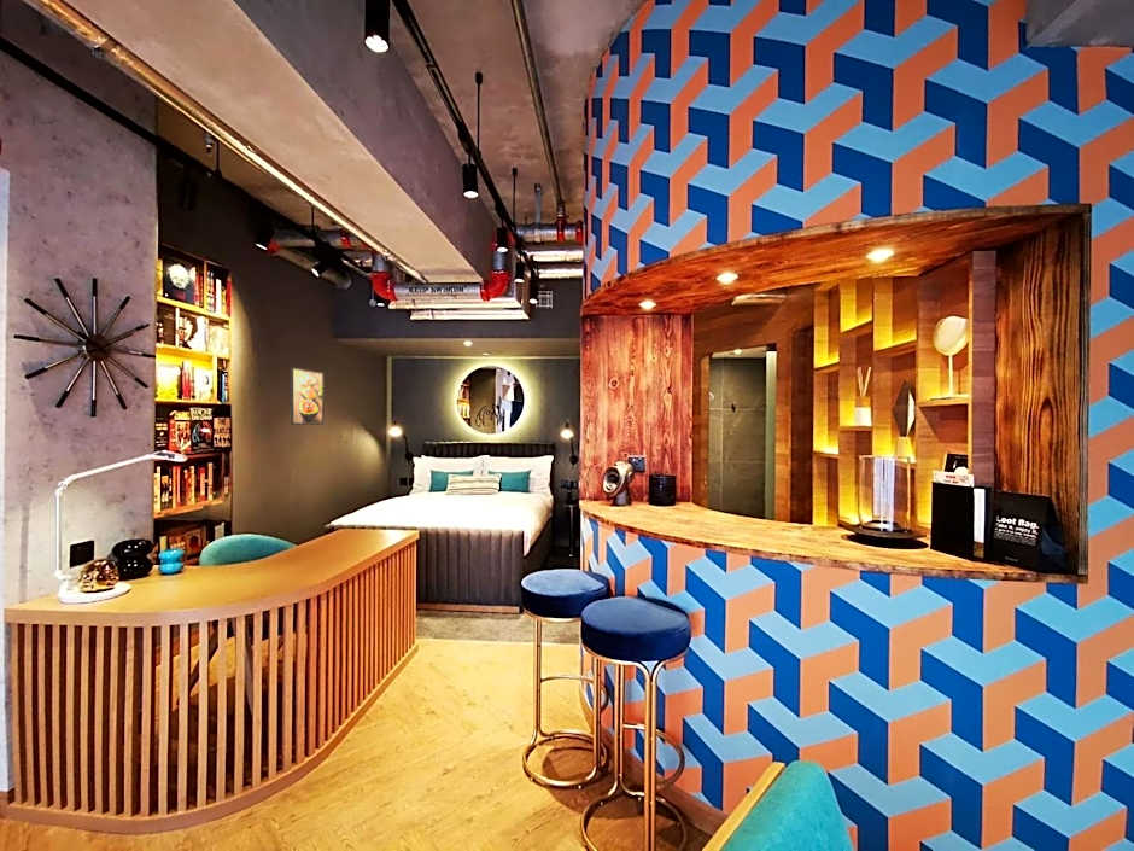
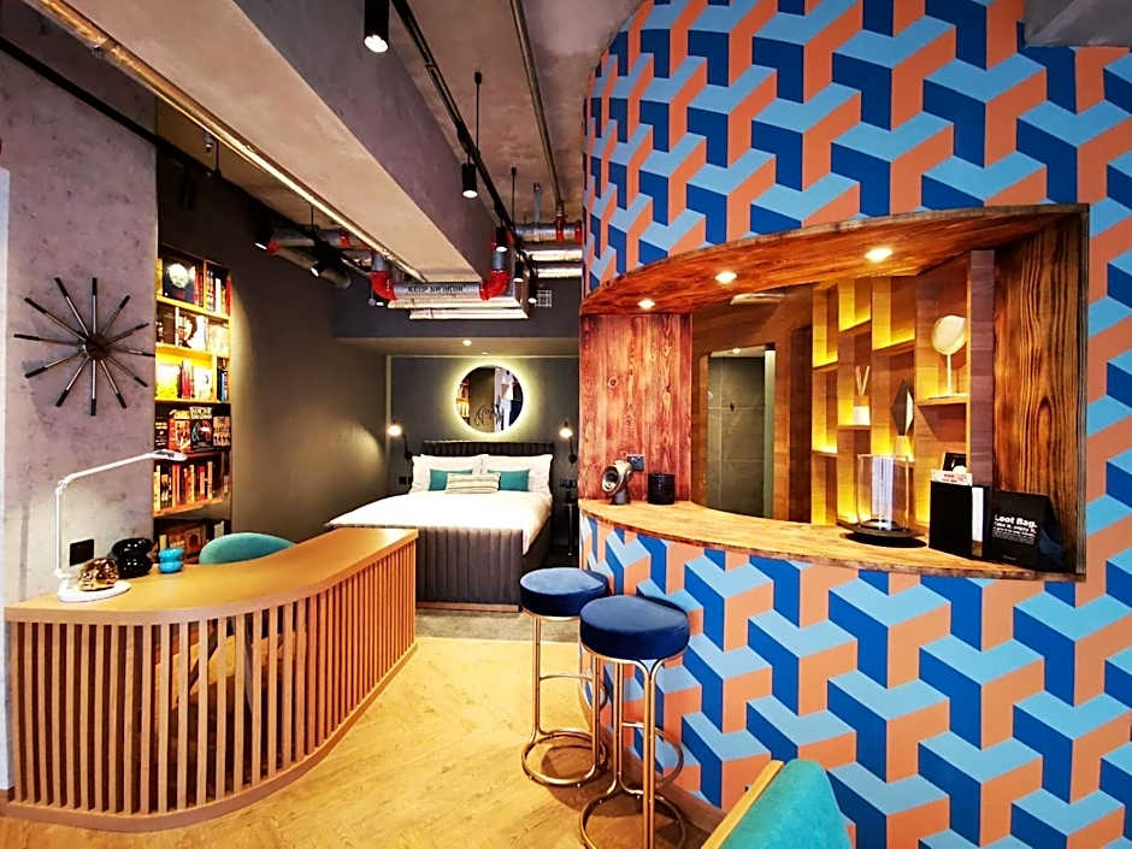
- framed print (308, 397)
